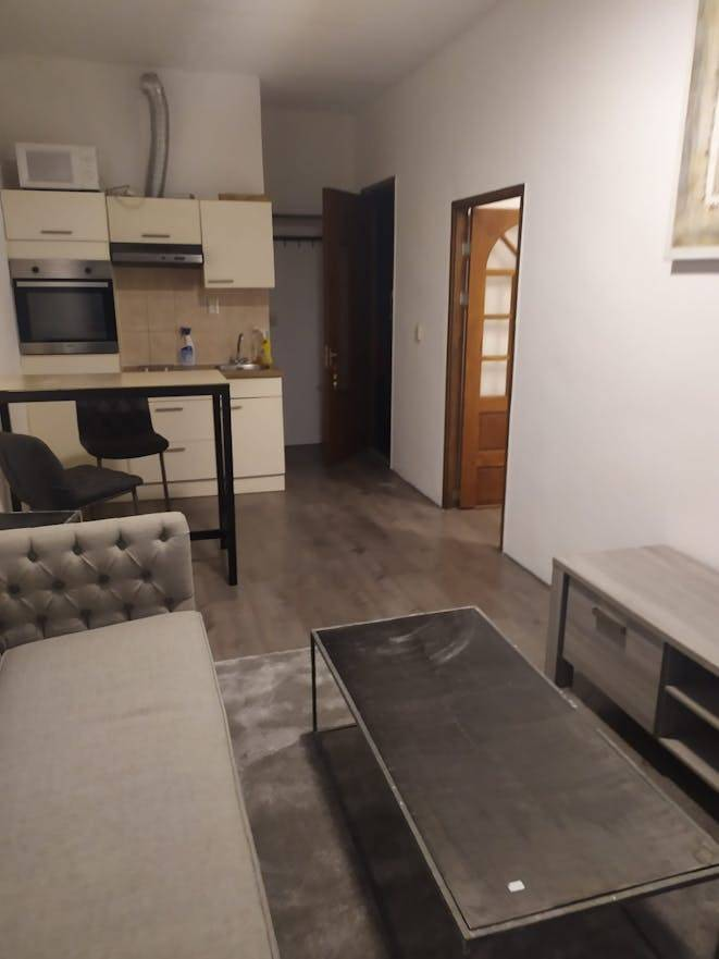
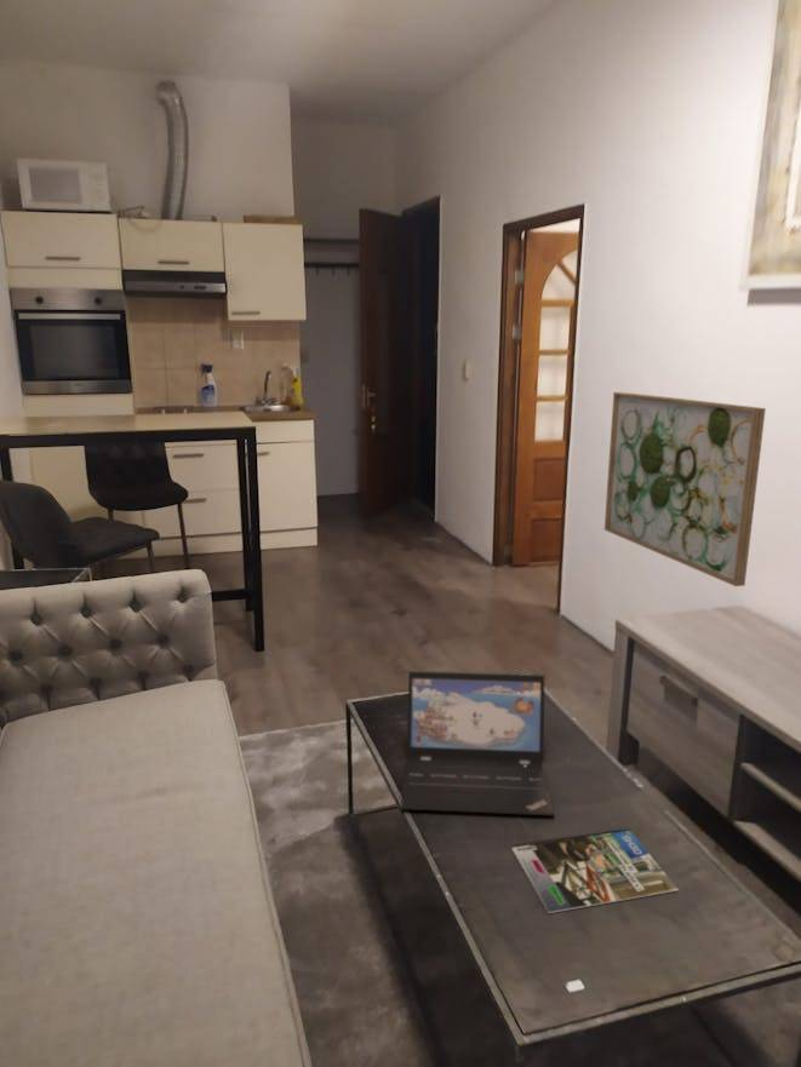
+ laptop (476, 739)
+ wall art (669, 478)
+ magazine (591, 867)
